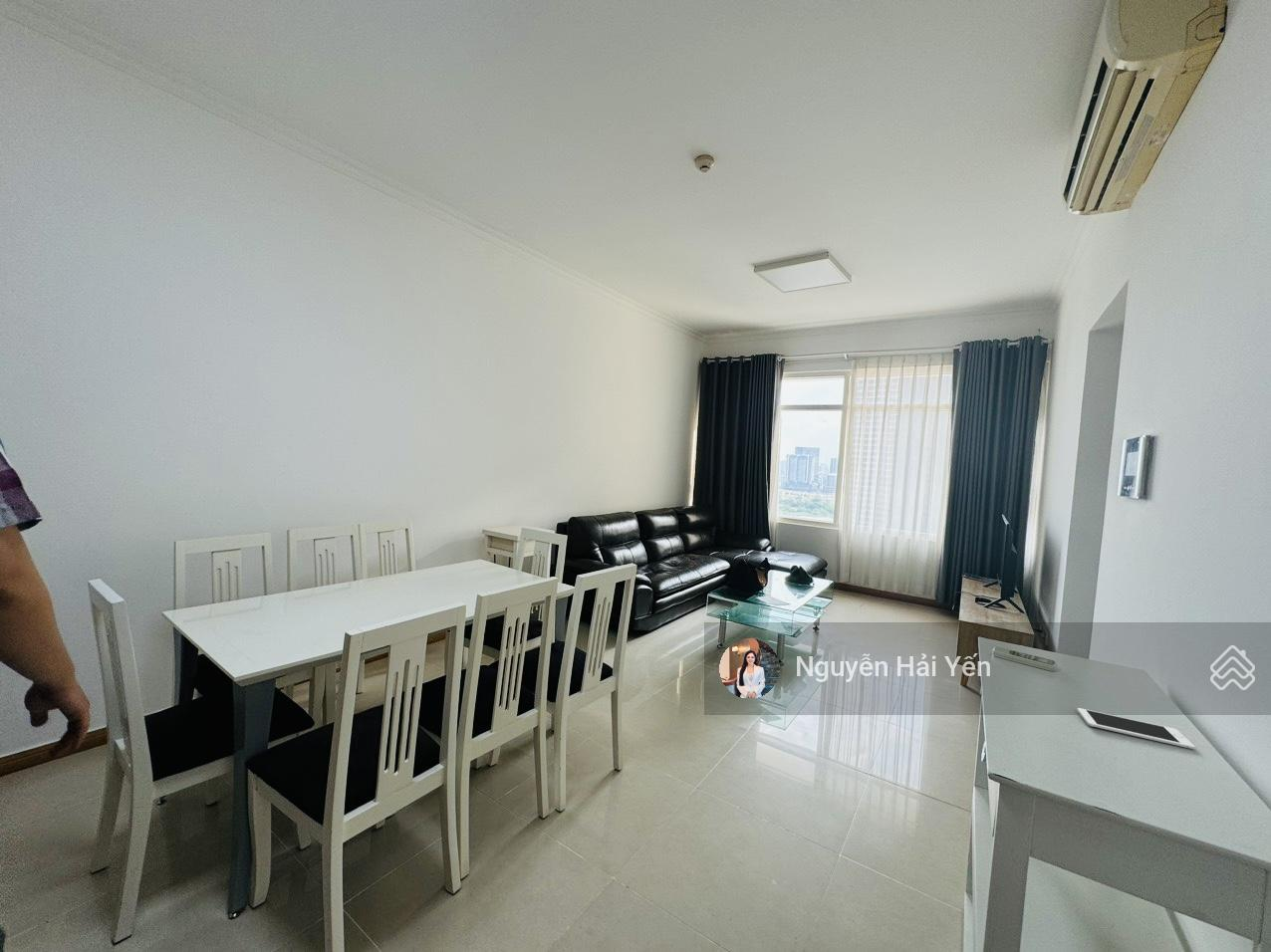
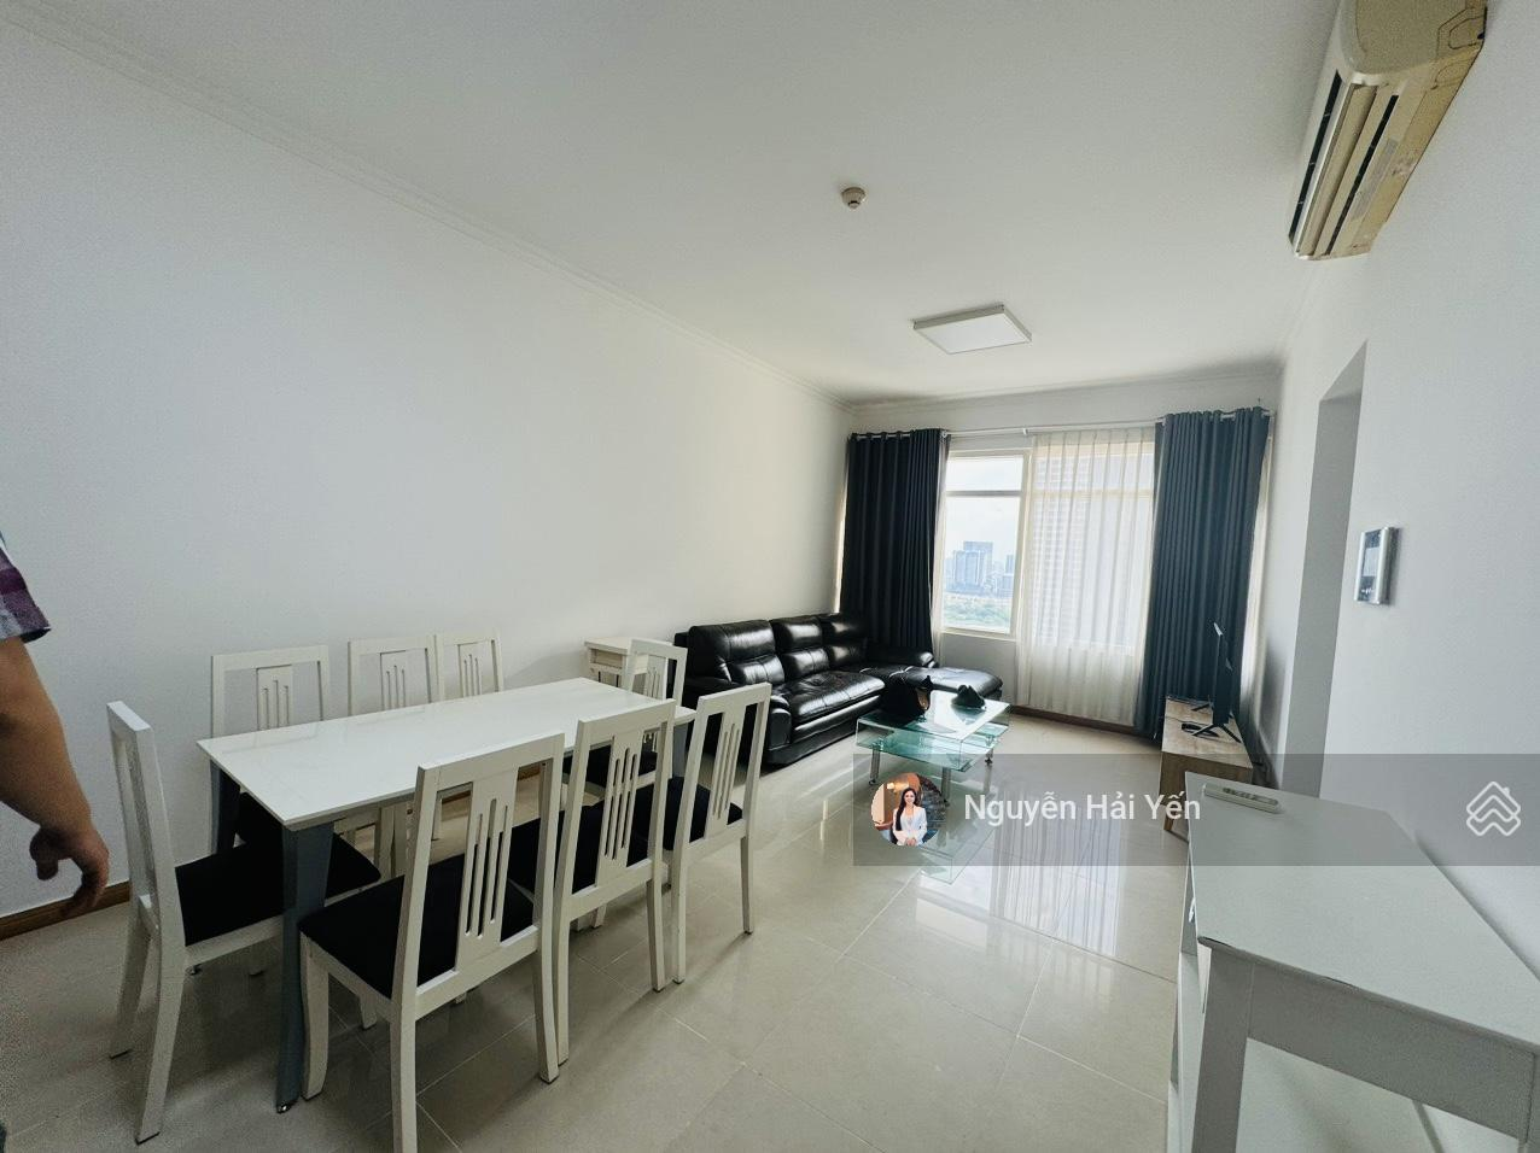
- cell phone (1132, 727)
